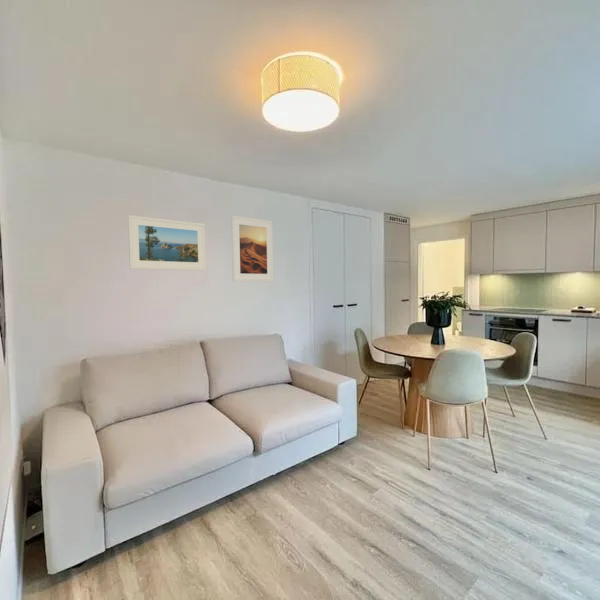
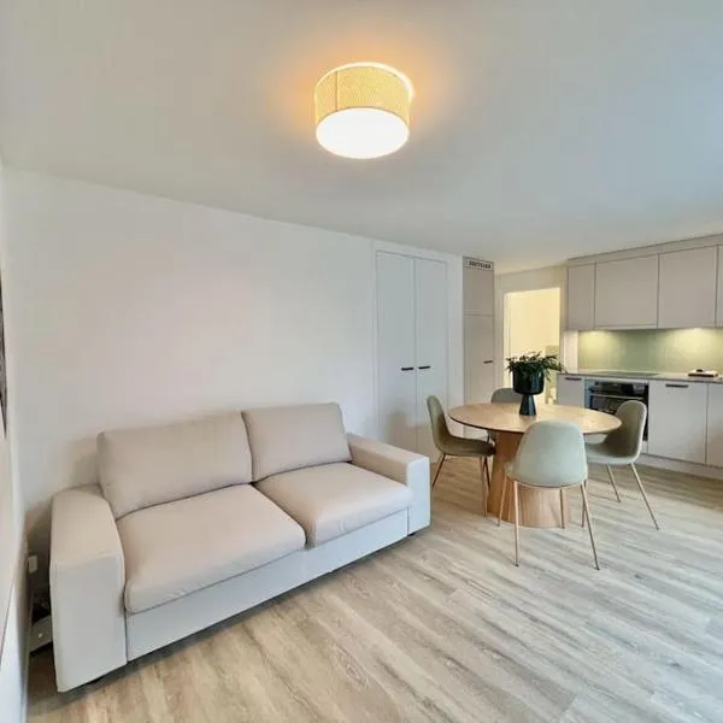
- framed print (253, 249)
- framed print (169, 244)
